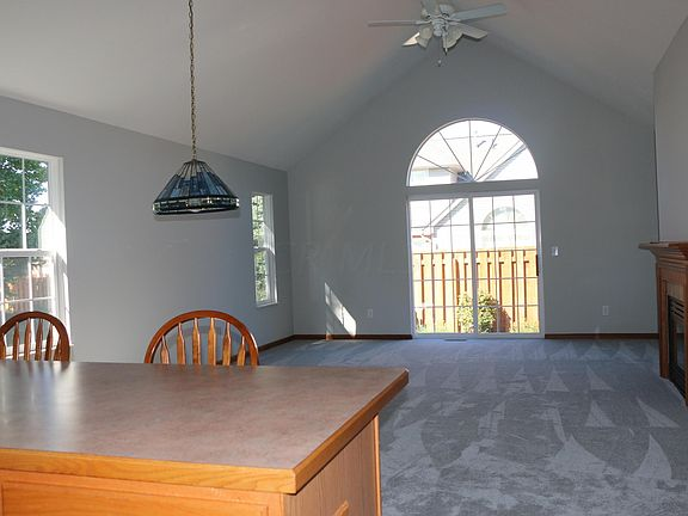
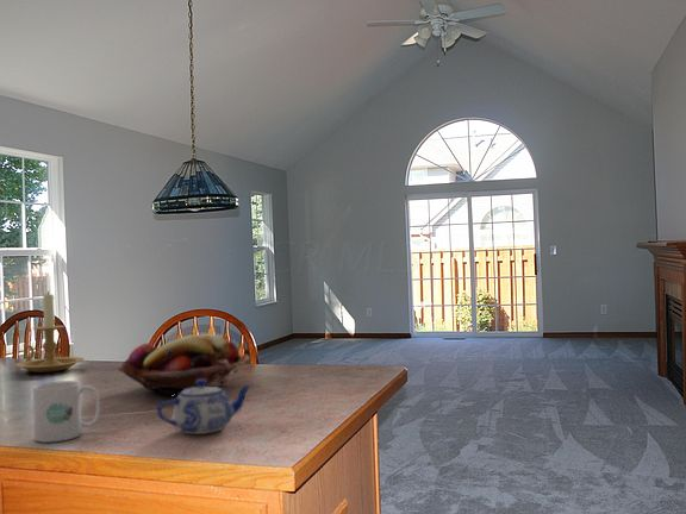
+ fruit basket (187, 361)
+ candle holder (49, 330)
+ teapot (206, 403)
+ mug (67, 408)
